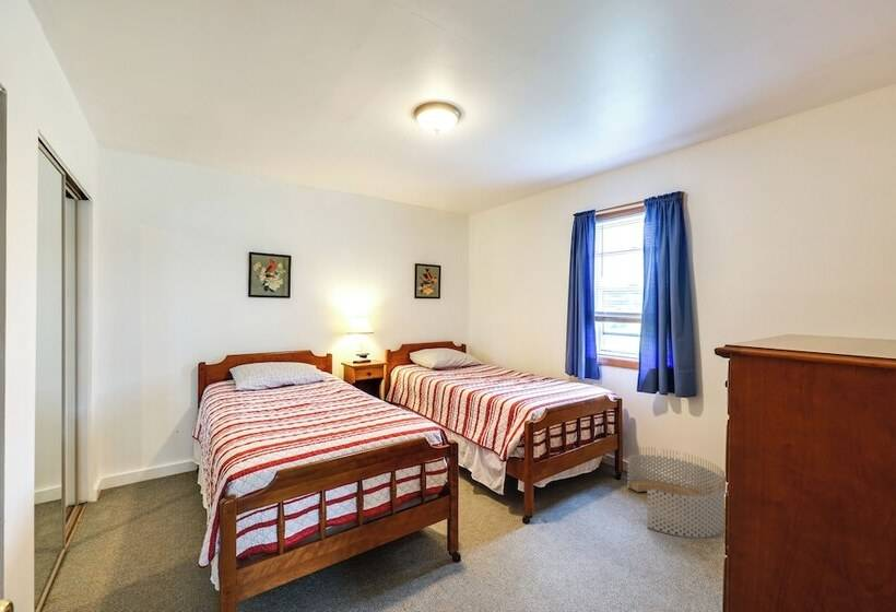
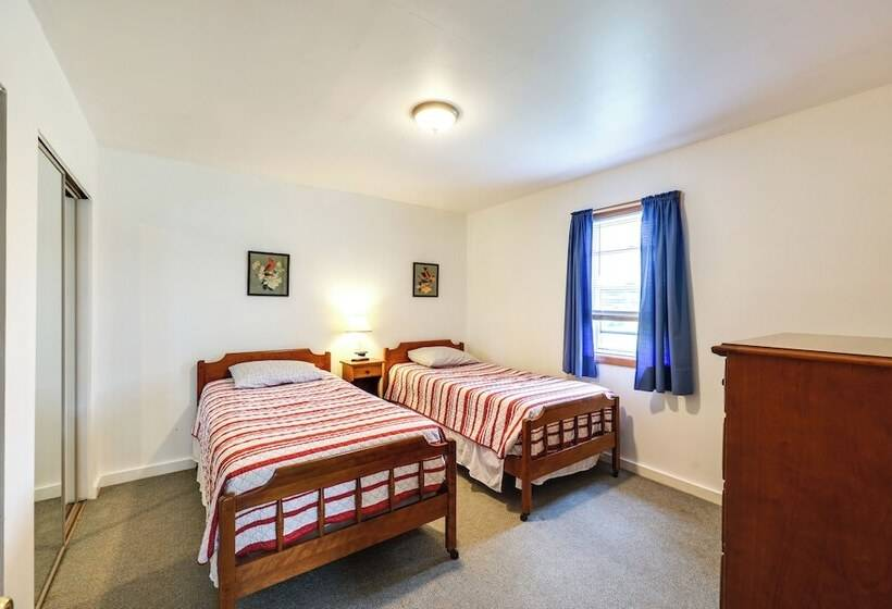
- laundry basket (667, 486)
